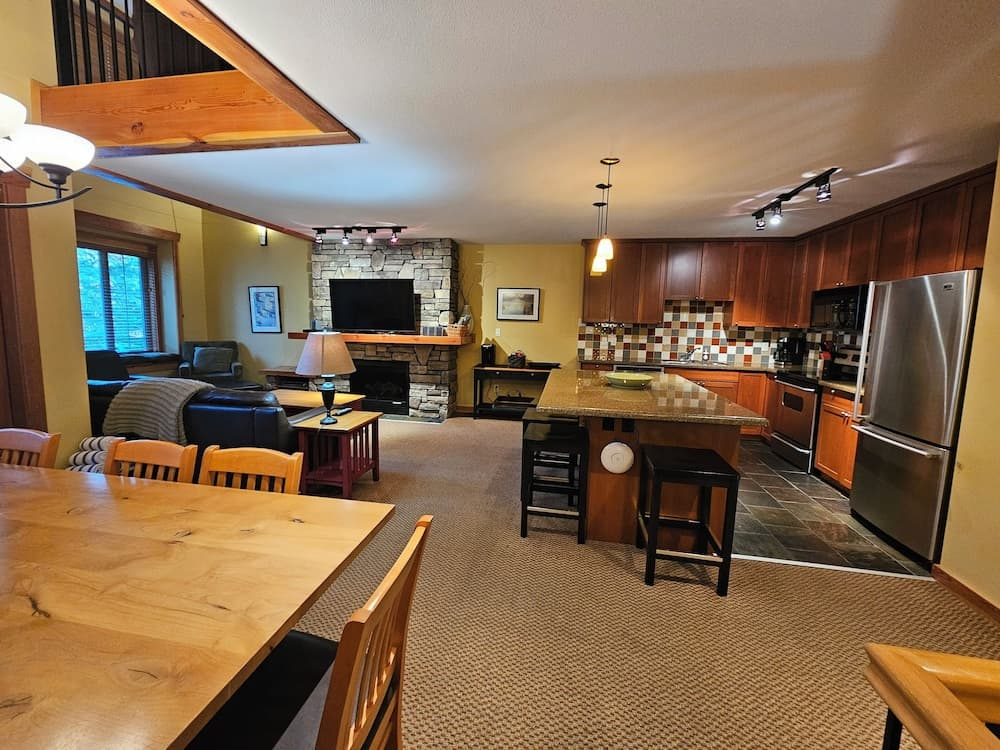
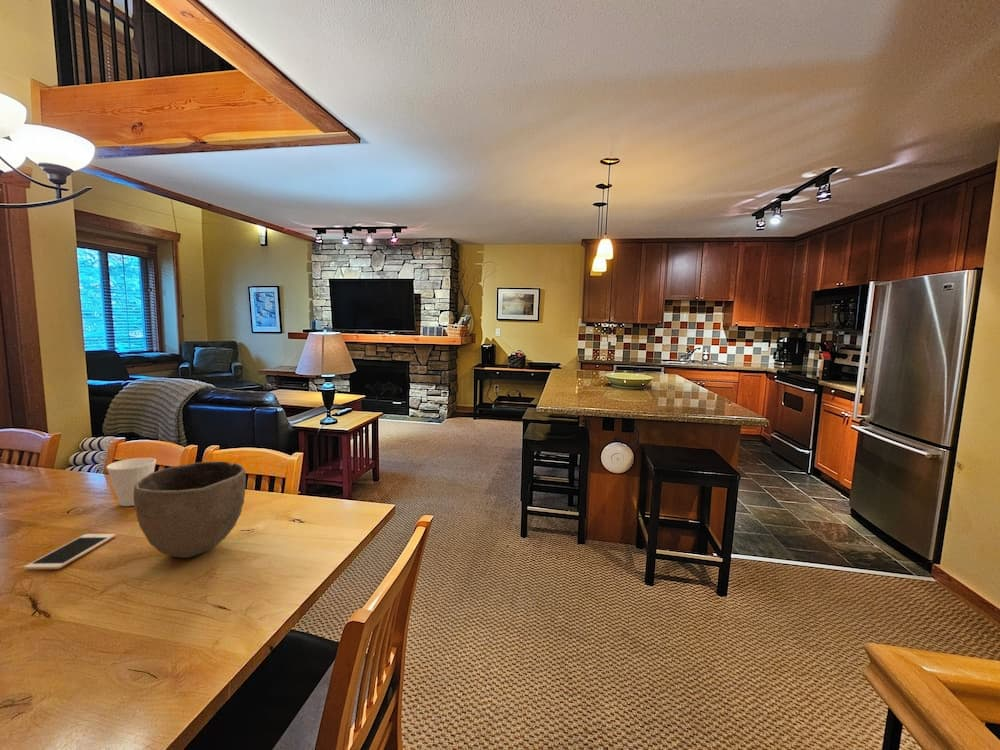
+ cell phone (73, 550)
+ bowl (194, 512)
+ cup (133, 482)
